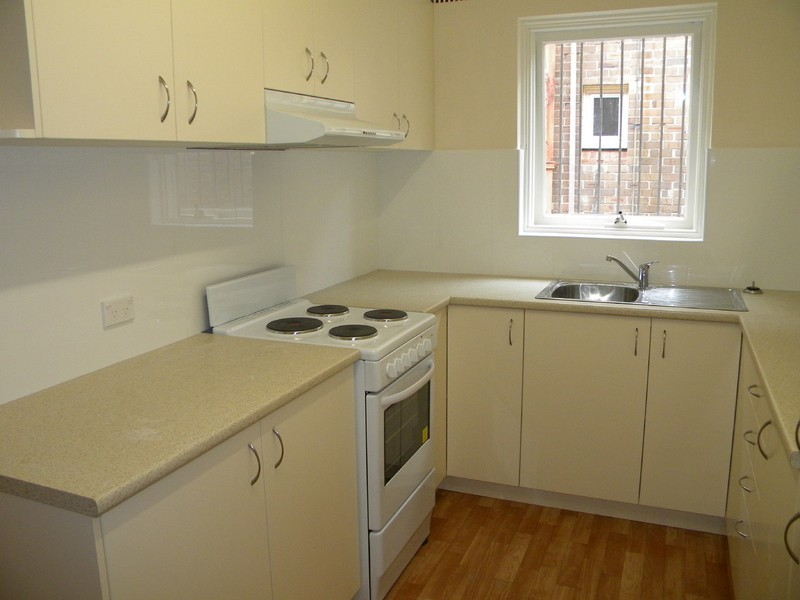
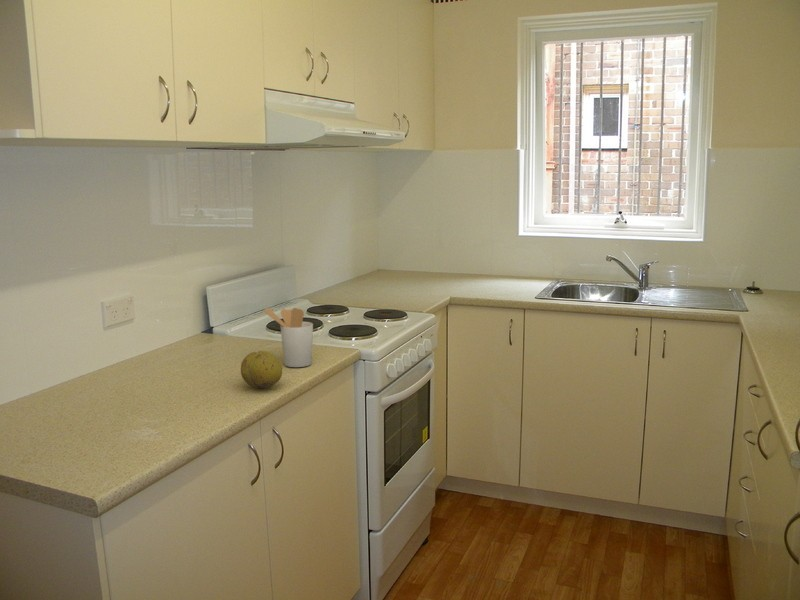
+ utensil holder (288, 335)
+ fruit (261, 369)
